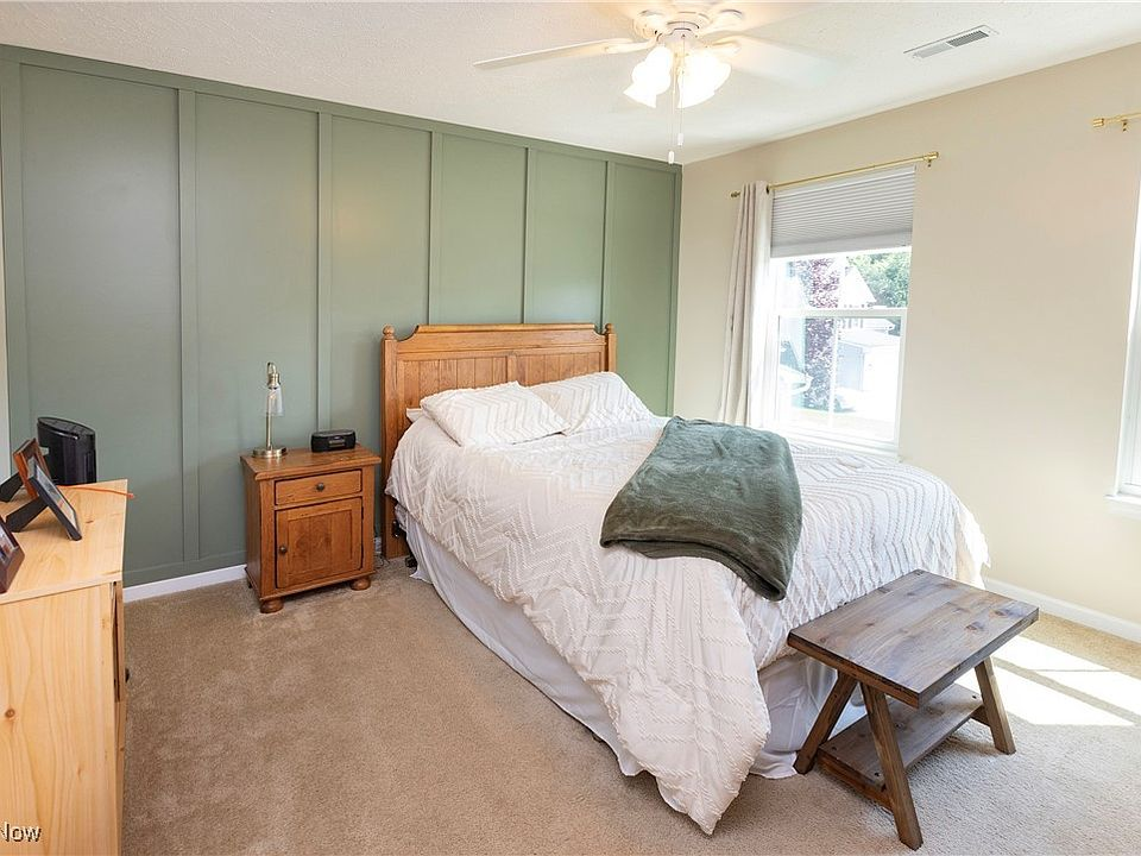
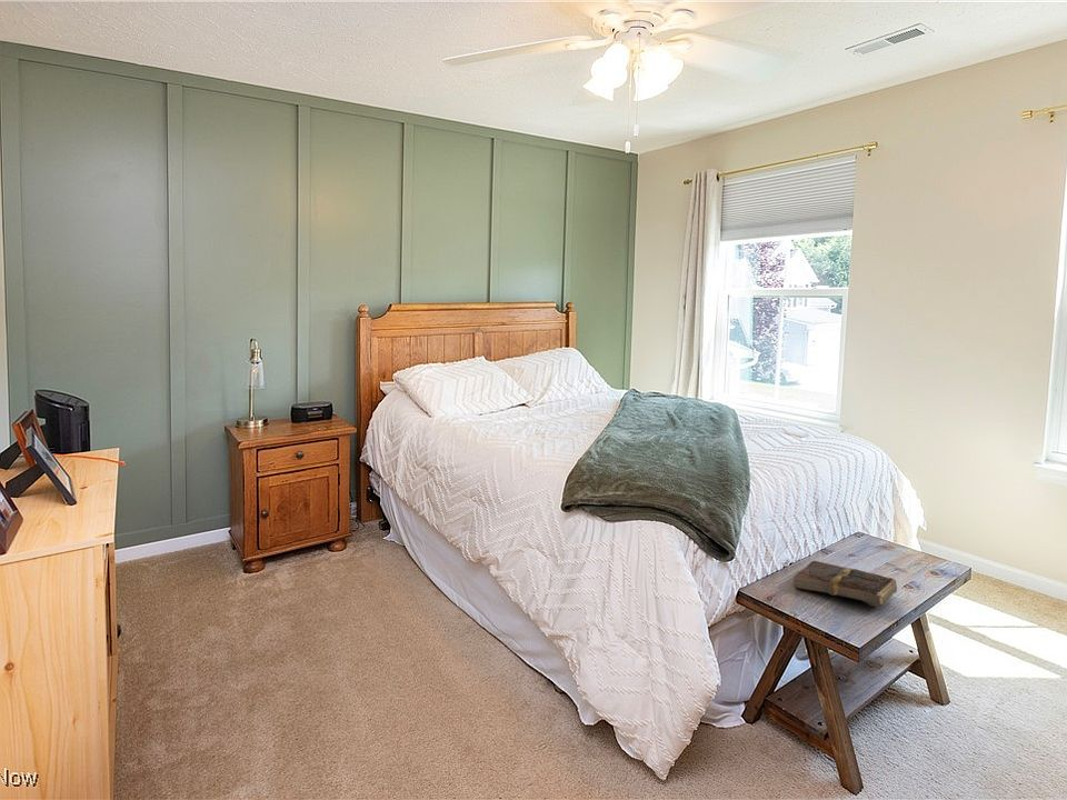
+ book (845, 581)
